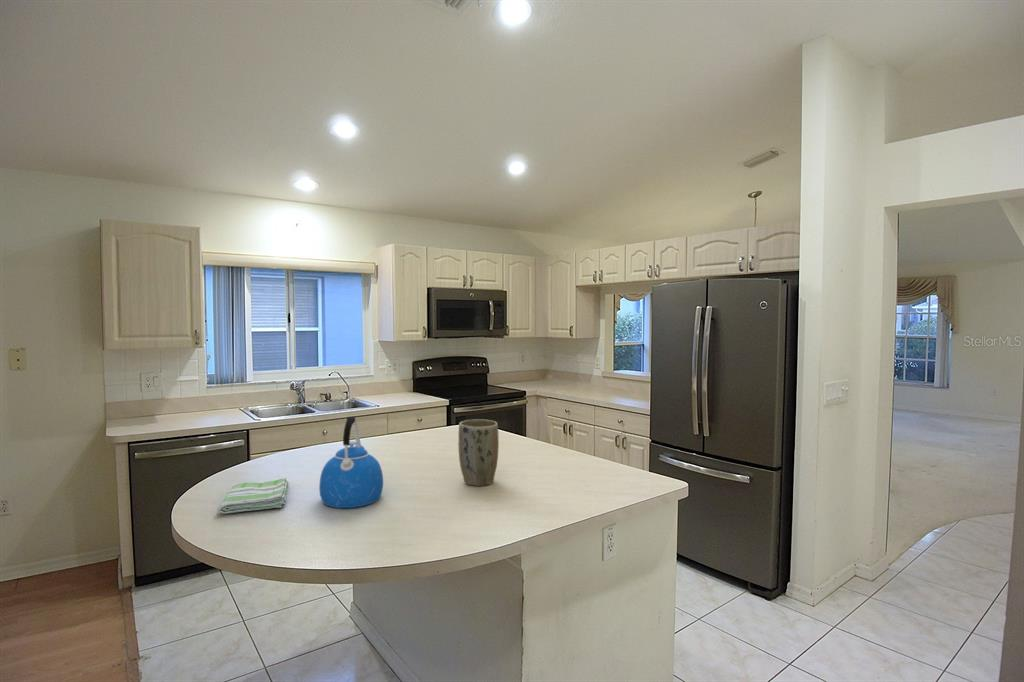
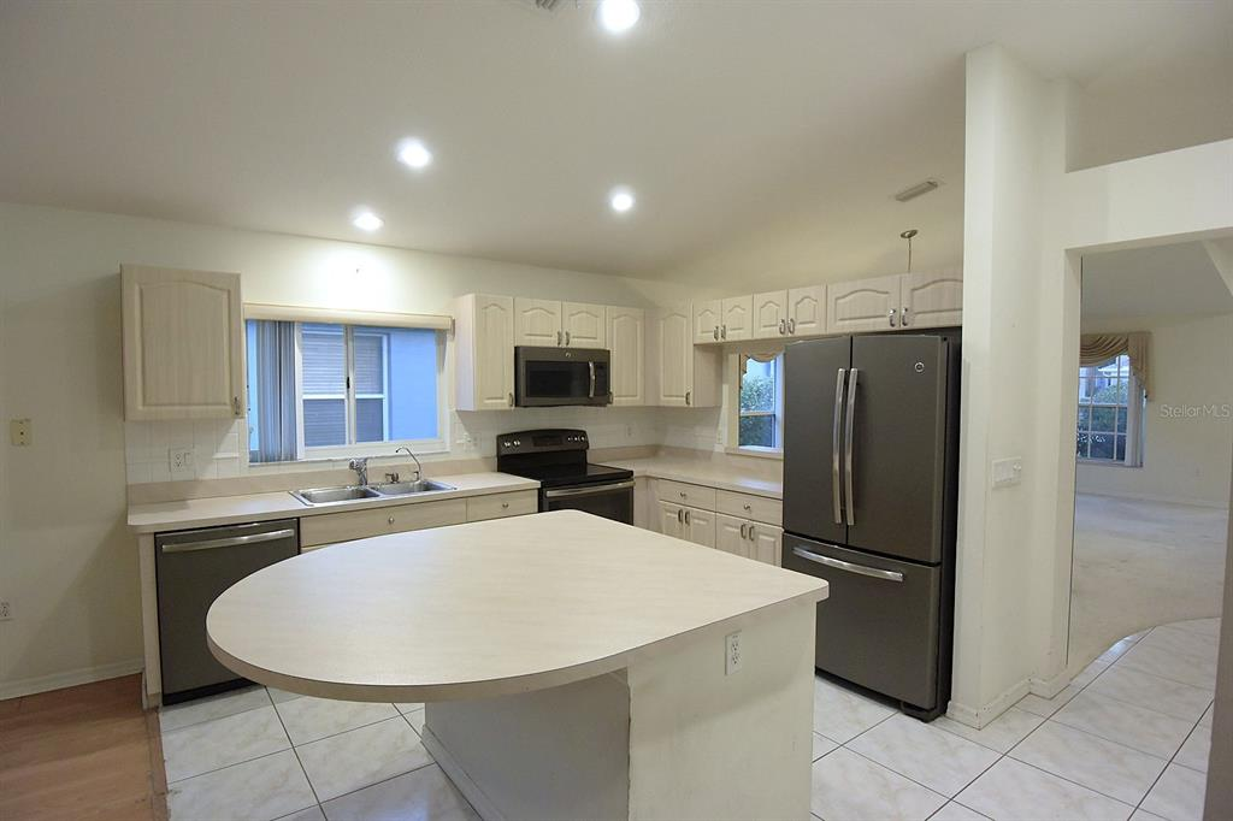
- dish towel (256, 493)
- kettle (353, 455)
- plant pot (478, 452)
